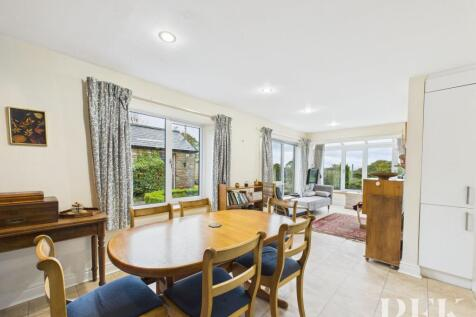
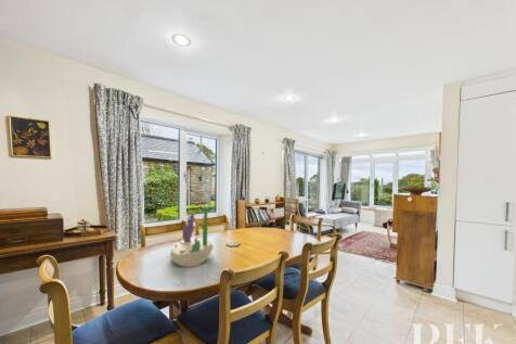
+ succulent planter (192, 232)
